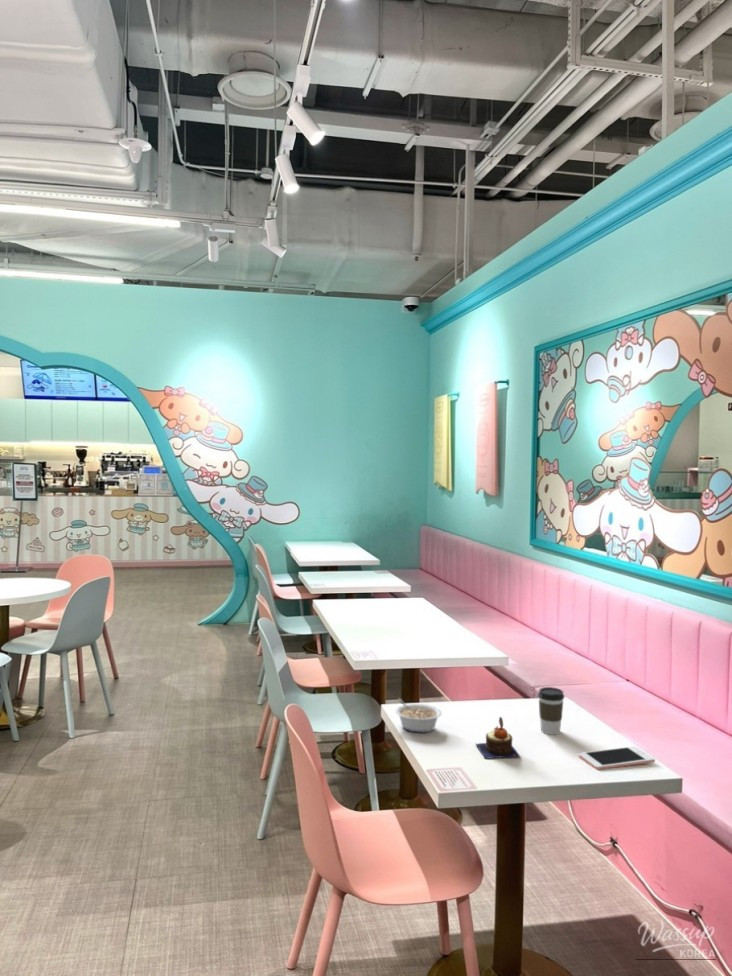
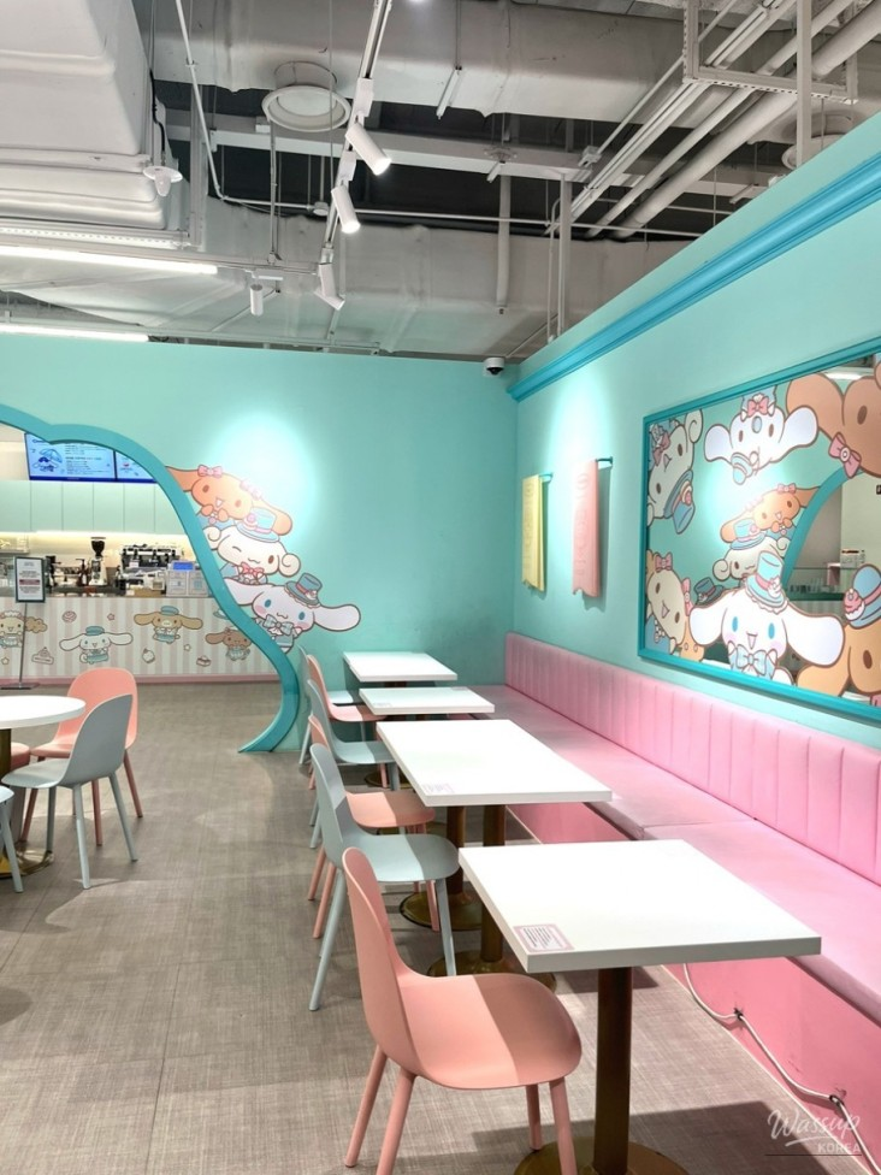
- dessert (497, 733)
- legume (416, 717)
- cell phone (616, 757)
- coffee cup (550, 710)
